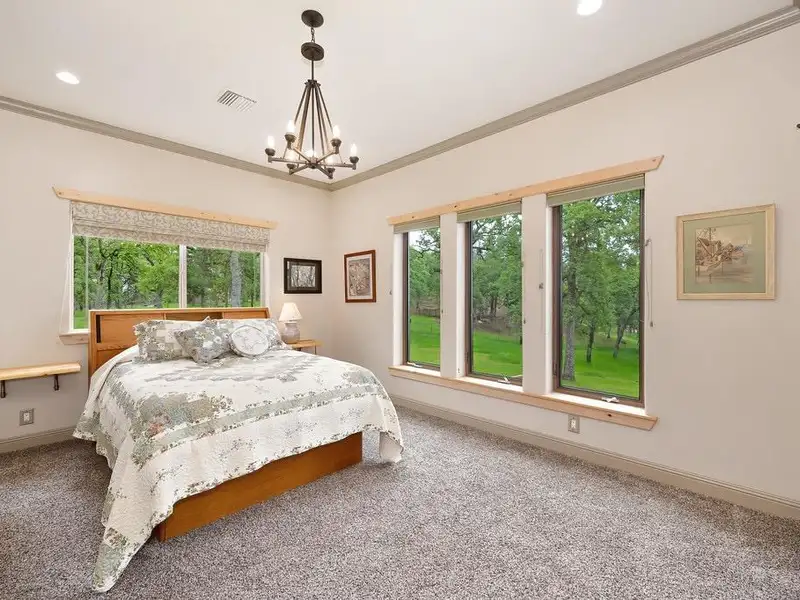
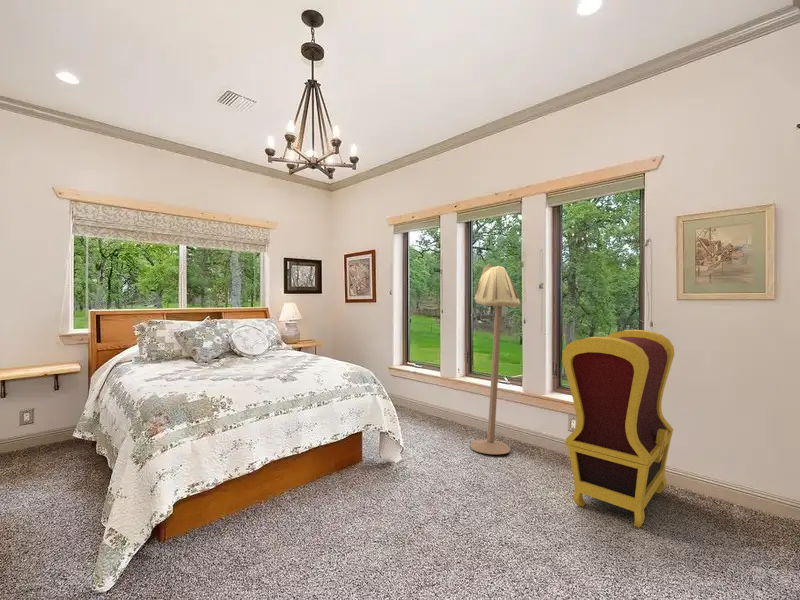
+ armchair (622, 415)
+ floor lamp (495, 354)
